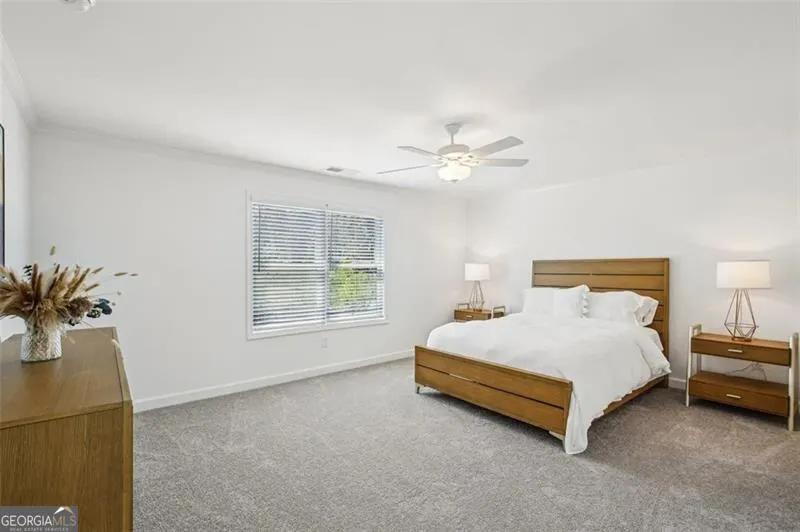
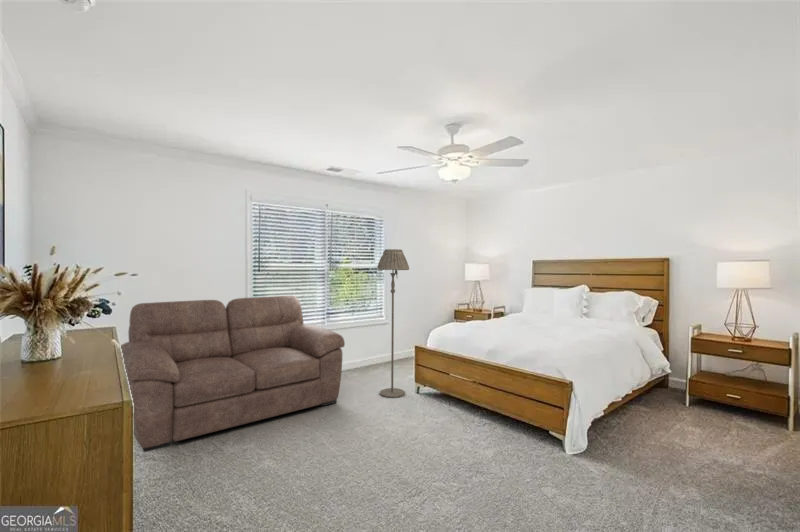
+ floor lamp (392, 321)
+ sofa (236, 355)
